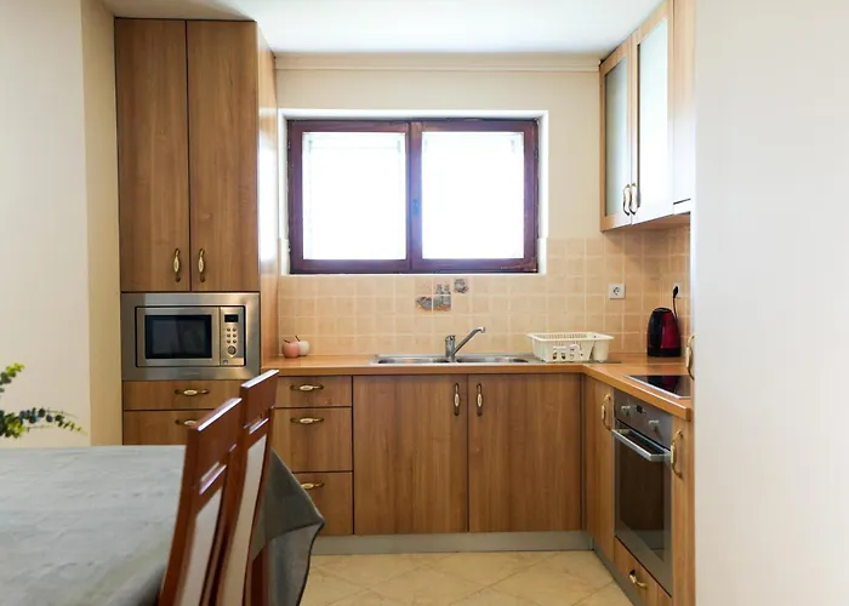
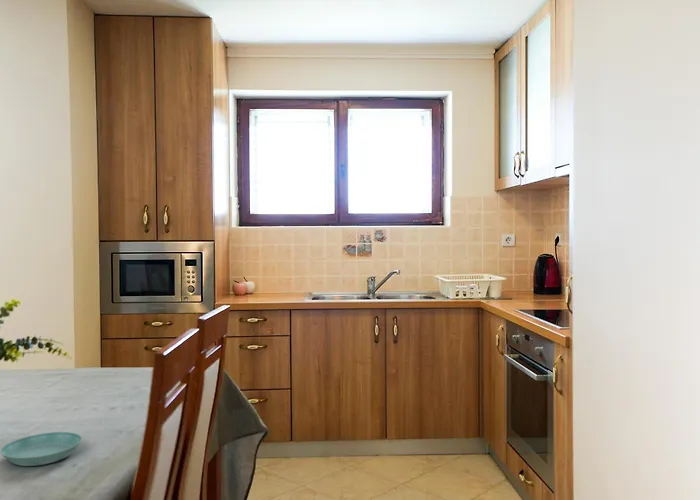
+ saucer (42, 450)
